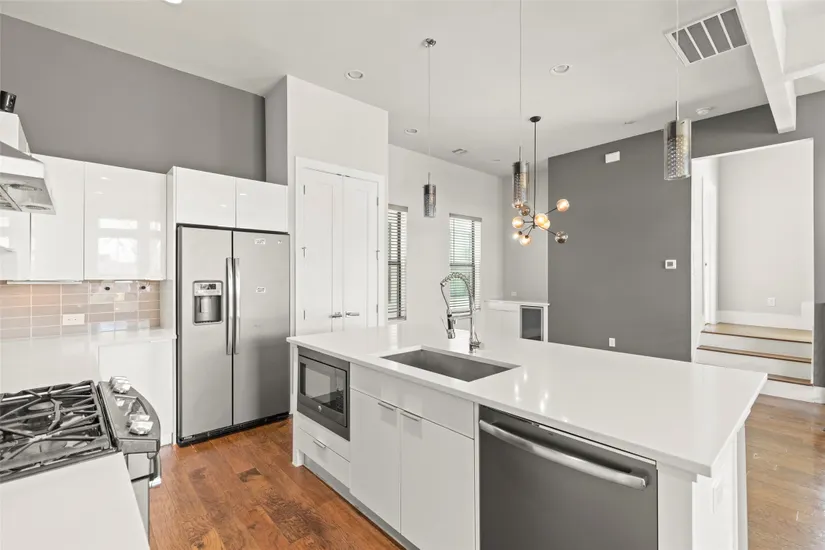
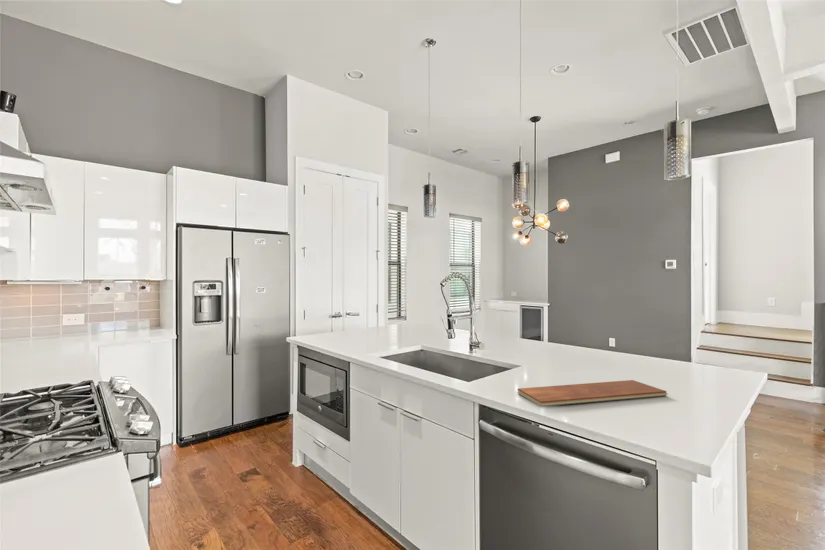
+ chopping board (591, 392)
